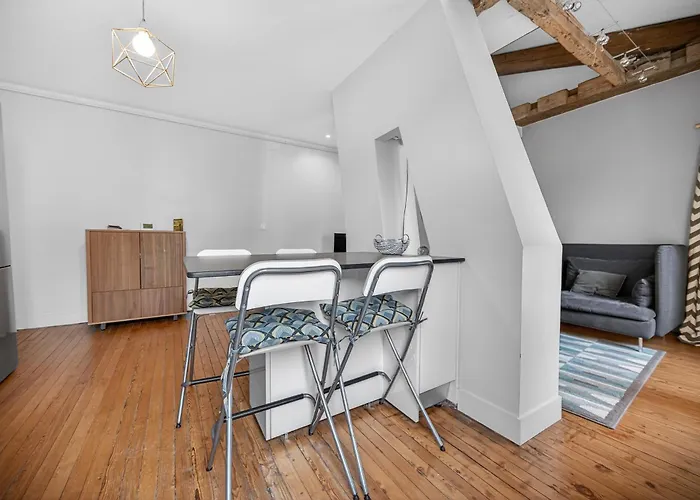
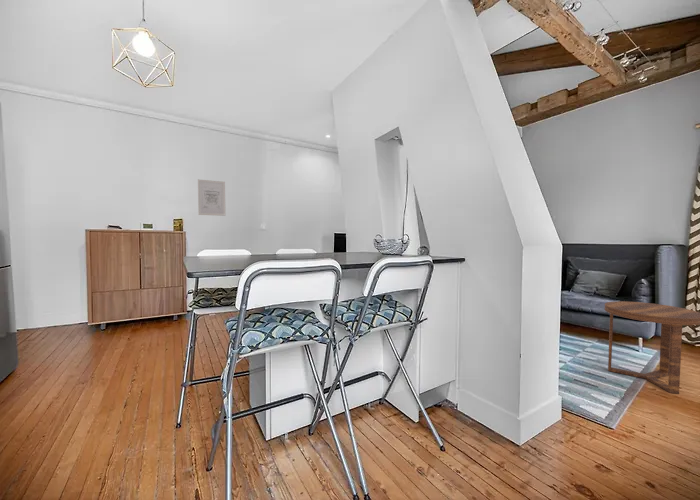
+ wall art (211, 198)
+ side table (660, 344)
